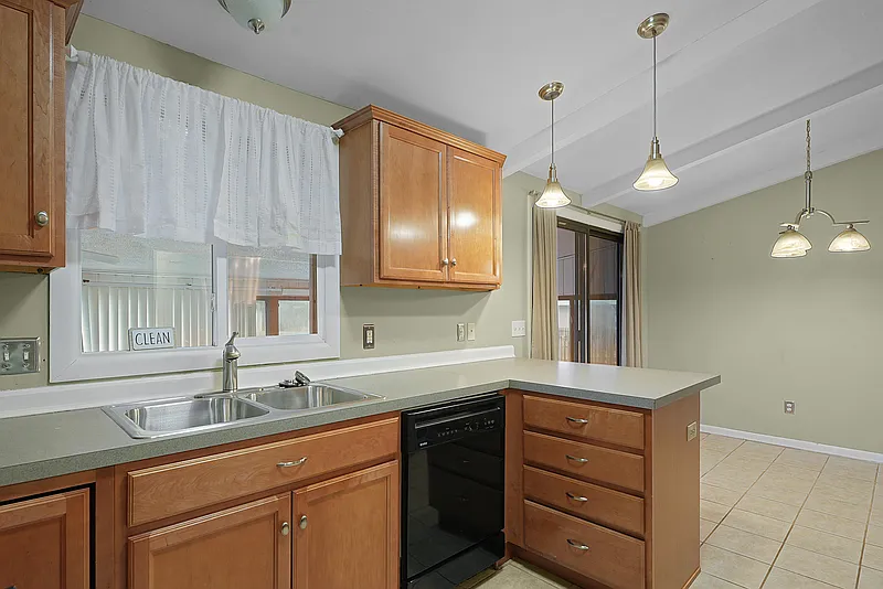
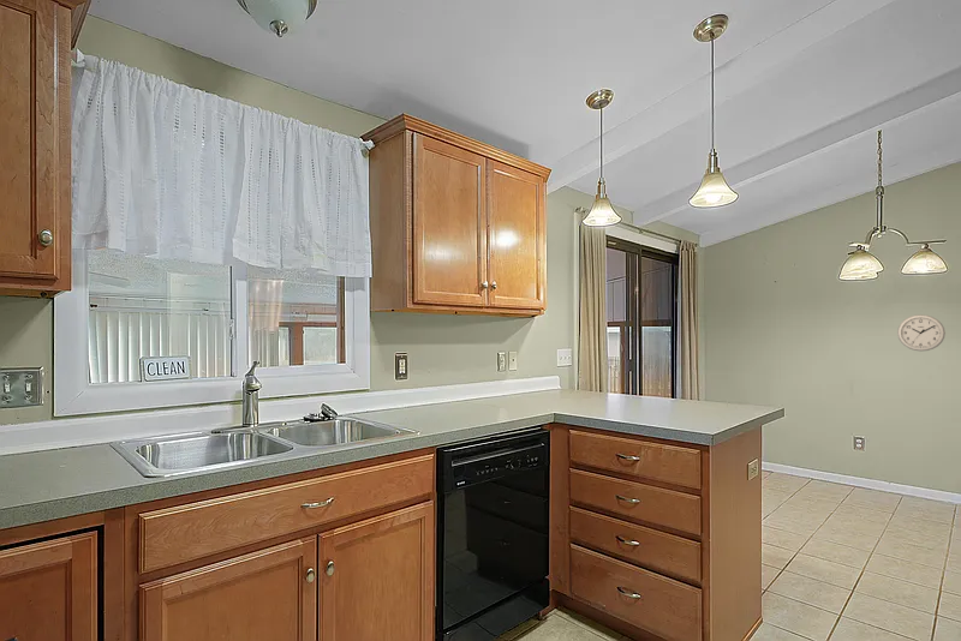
+ wall clock (920, 333)
